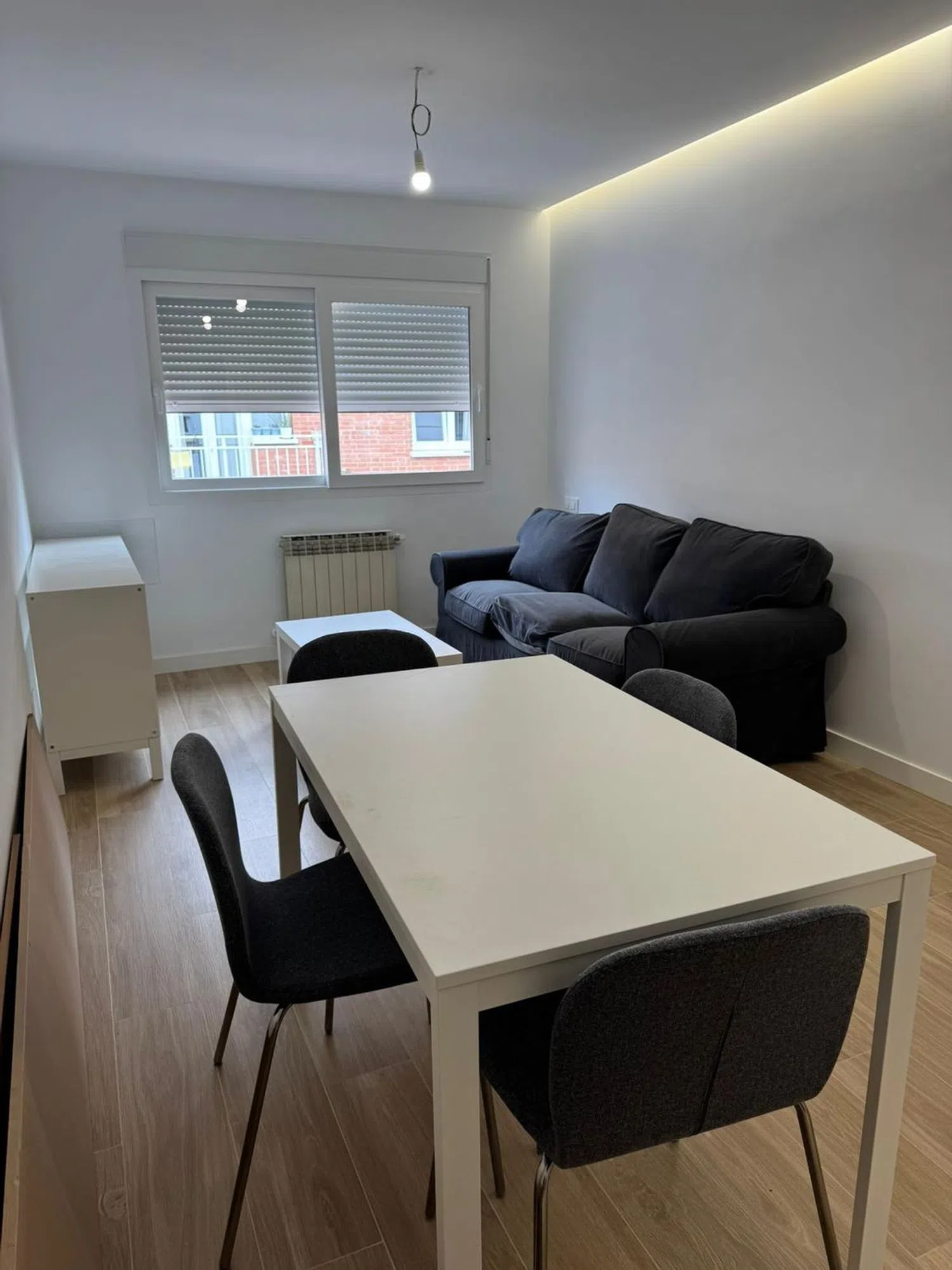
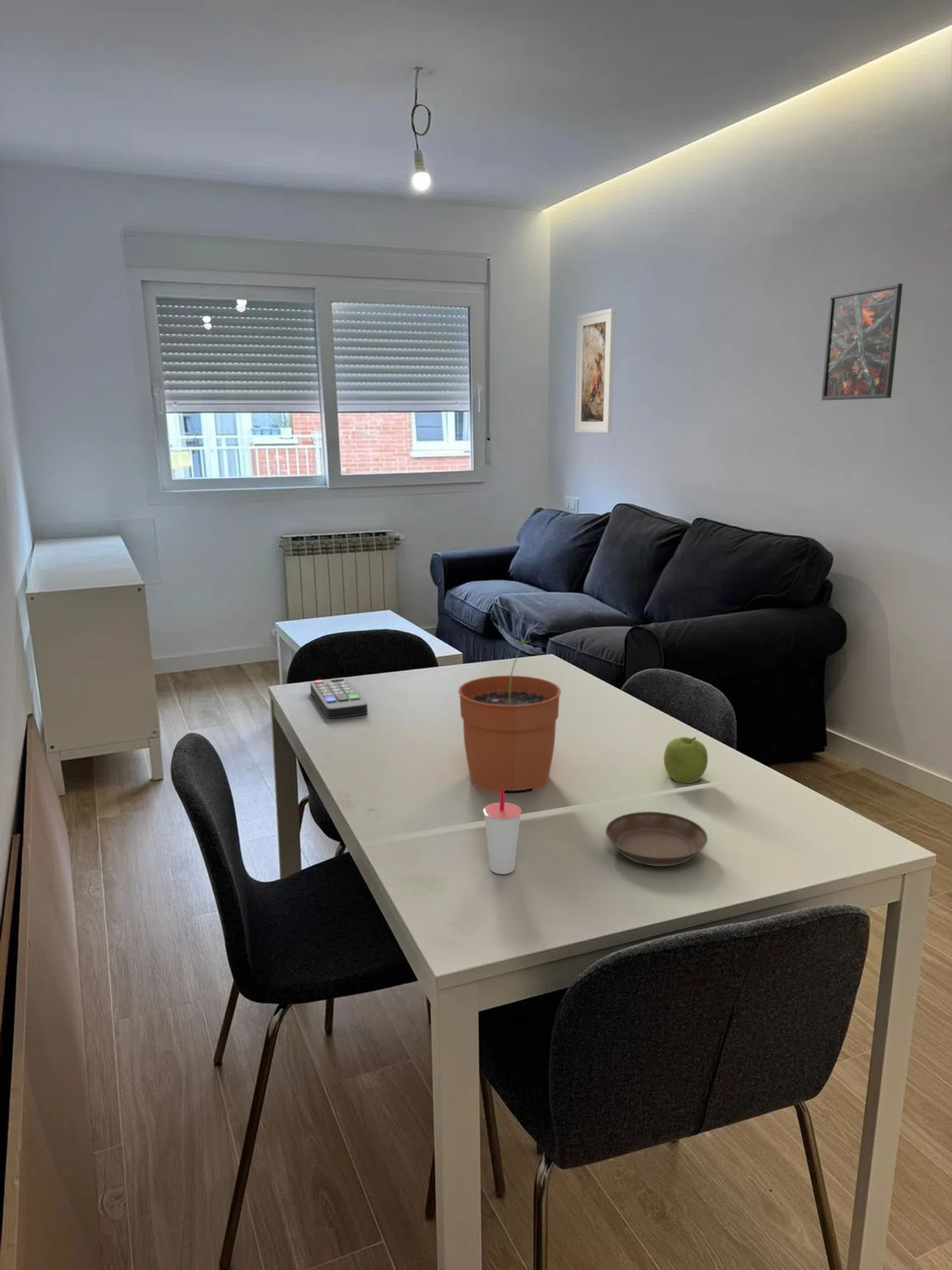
+ saucer (656, 841)
+ fruit (685, 758)
+ cup (502, 829)
+ plant pot (509, 712)
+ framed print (859, 345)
+ remote control (338, 697)
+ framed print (593, 373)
